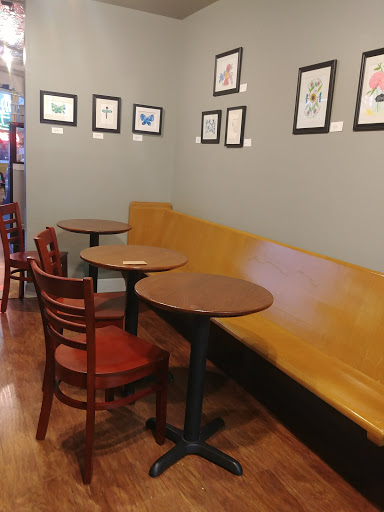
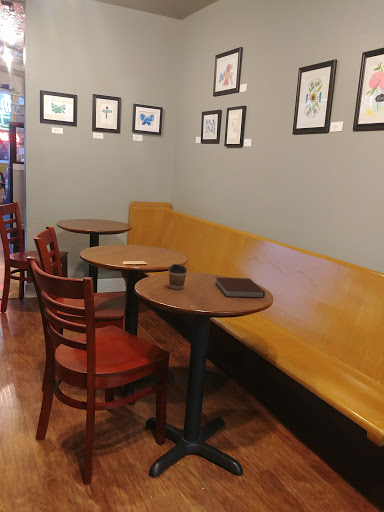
+ notebook (238, 287)
+ coffee cup (177, 275)
